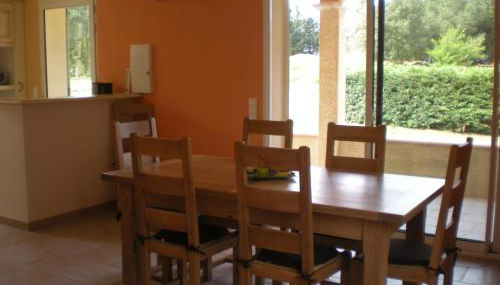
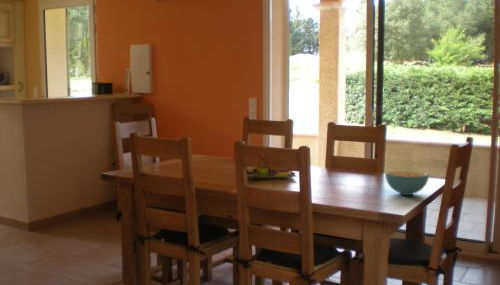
+ cereal bowl (406, 183)
